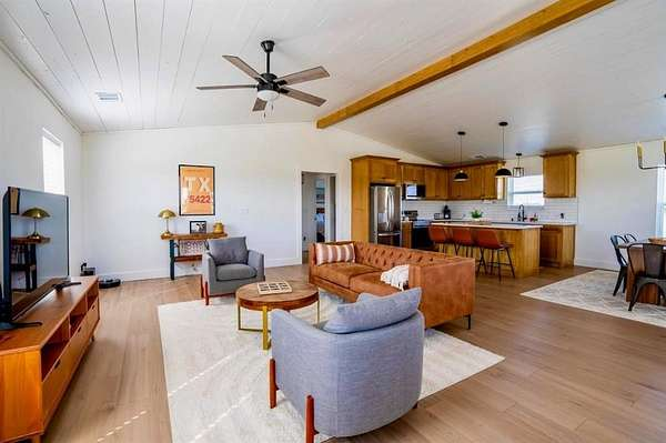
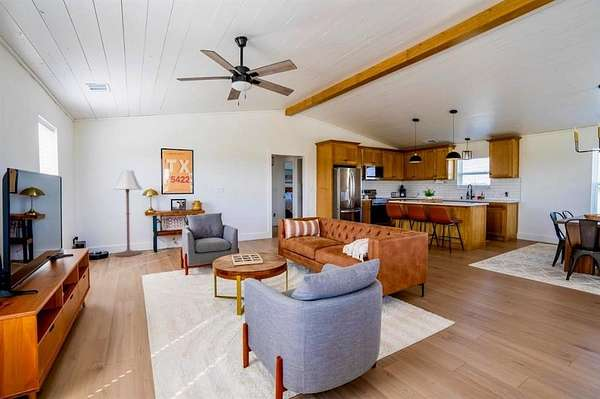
+ floor lamp (127, 212)
